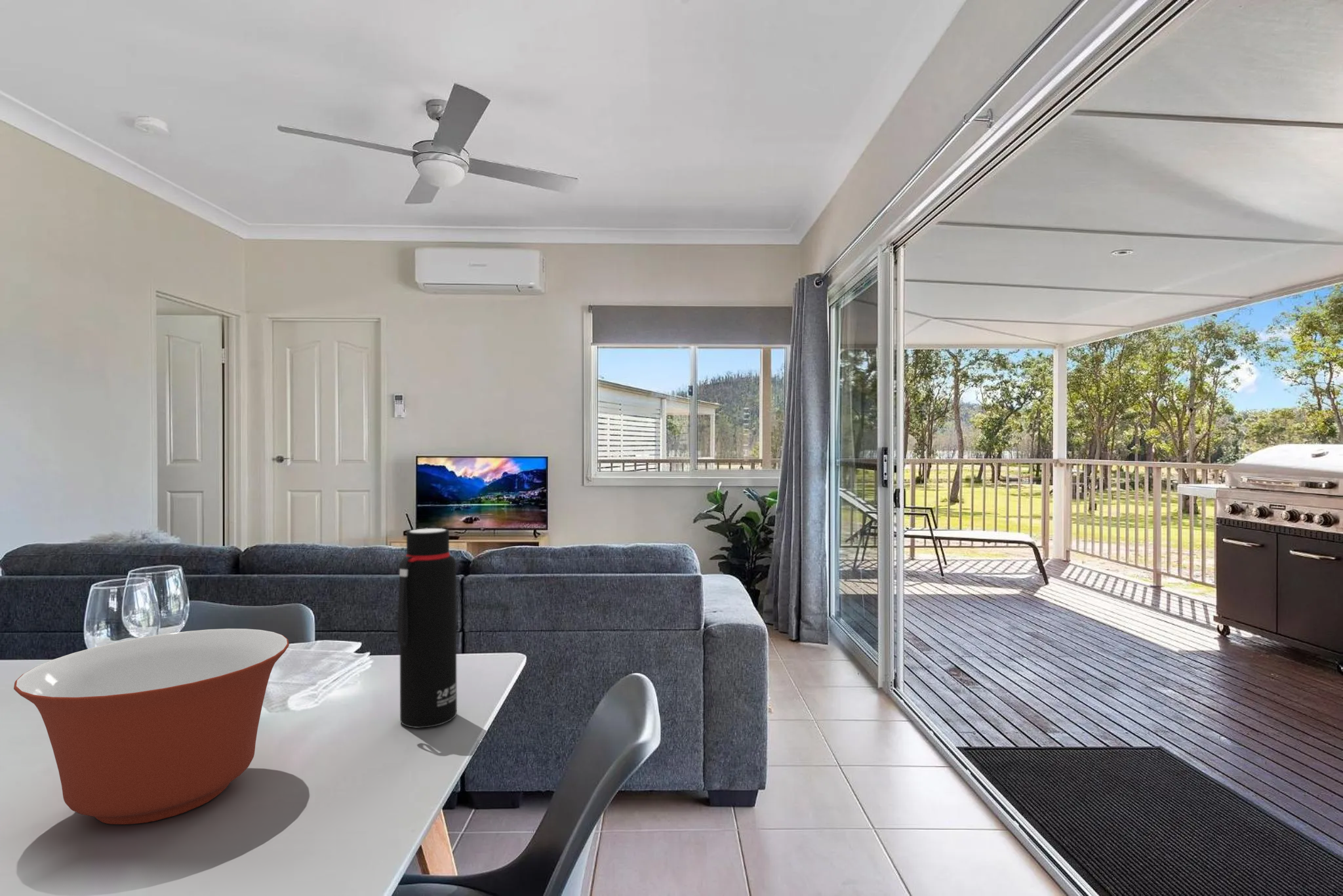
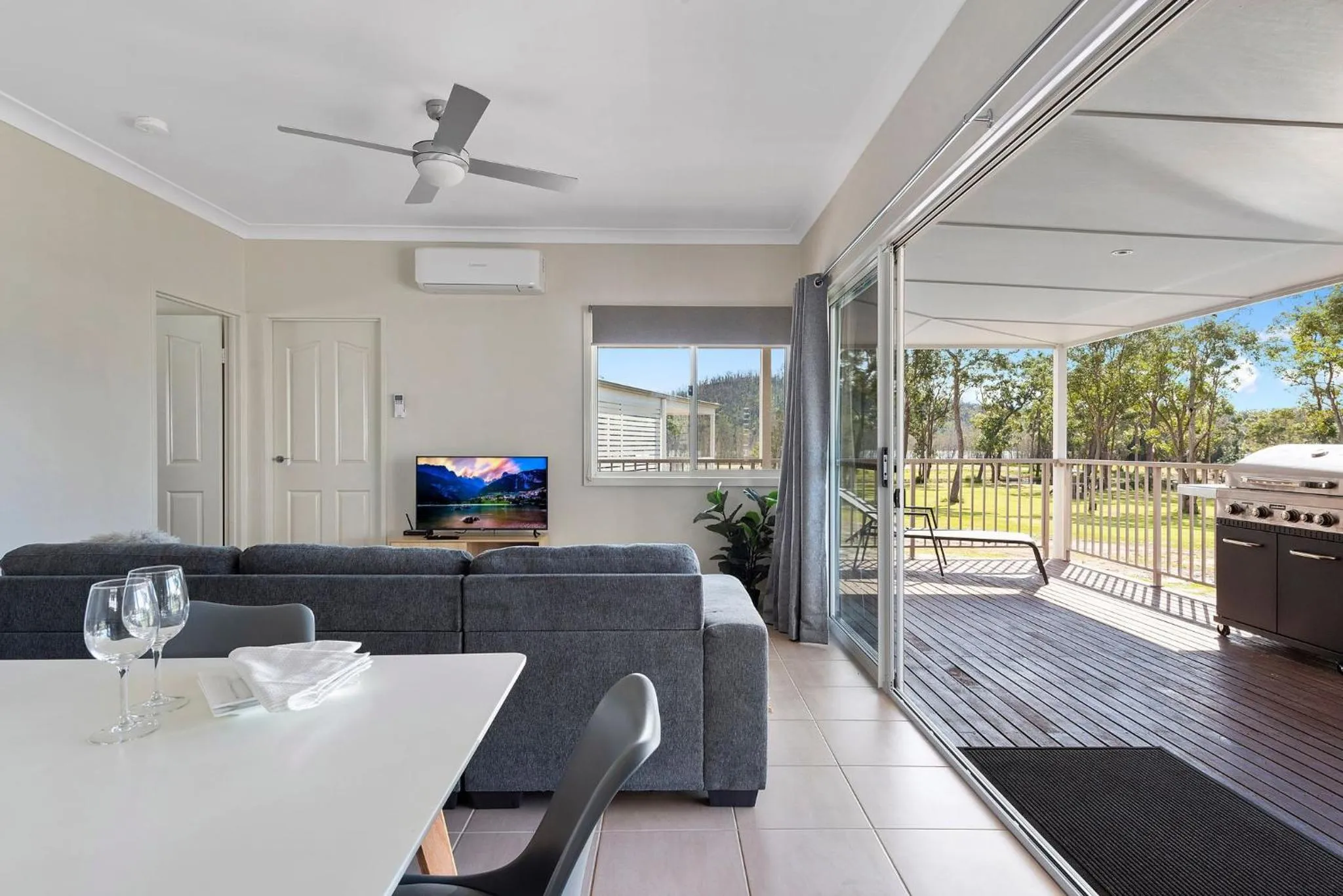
- water bottle (424, 625)
- mixing bowl (165, 726)
